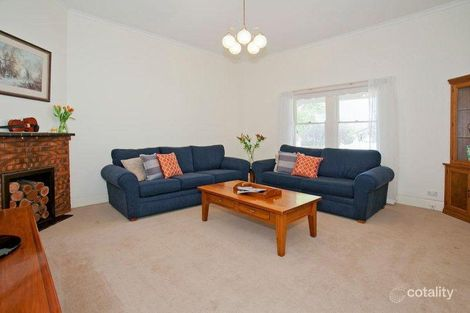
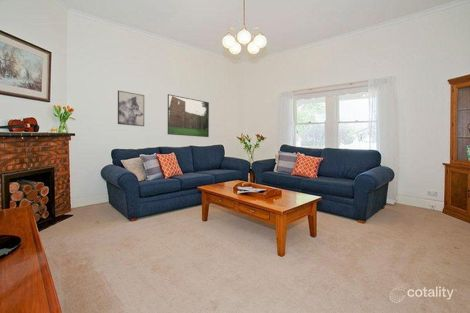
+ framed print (189, 117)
+ wall art (131, 109)
